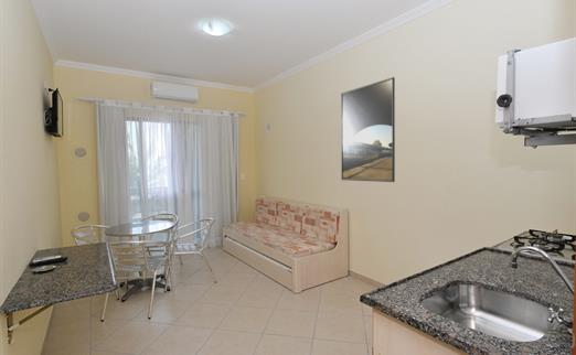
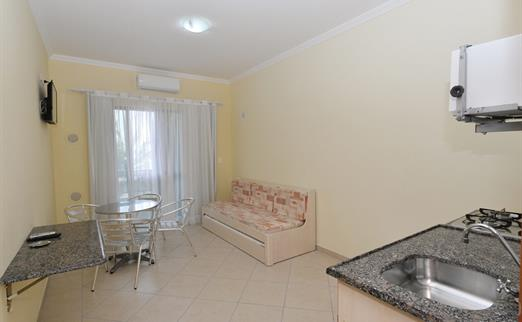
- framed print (365, 133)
